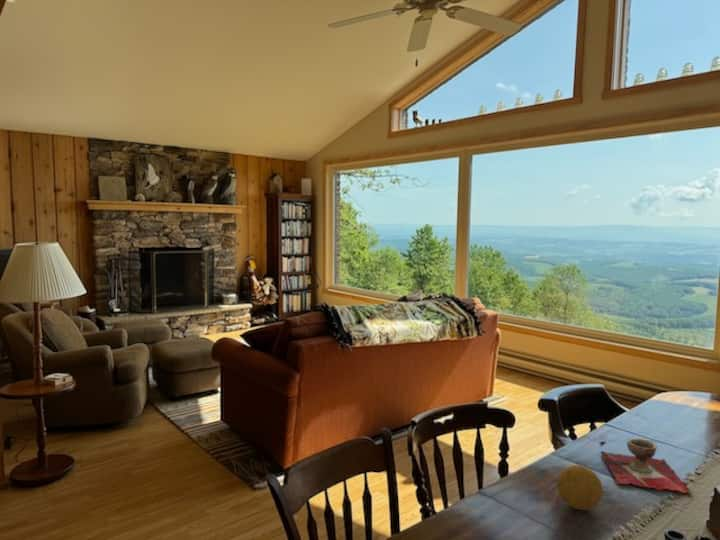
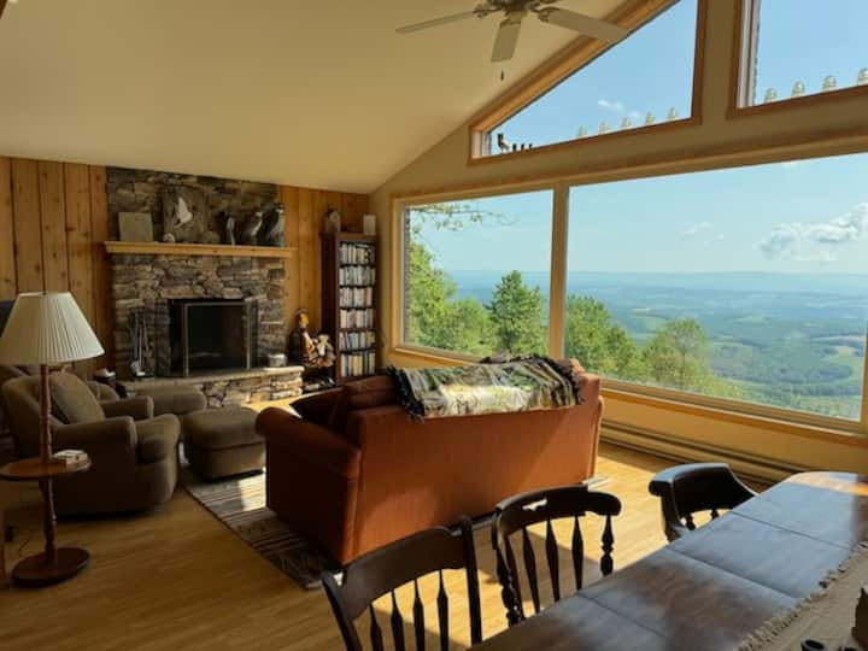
- decorative bowl (641, 458)
- fruit (579, 487)
